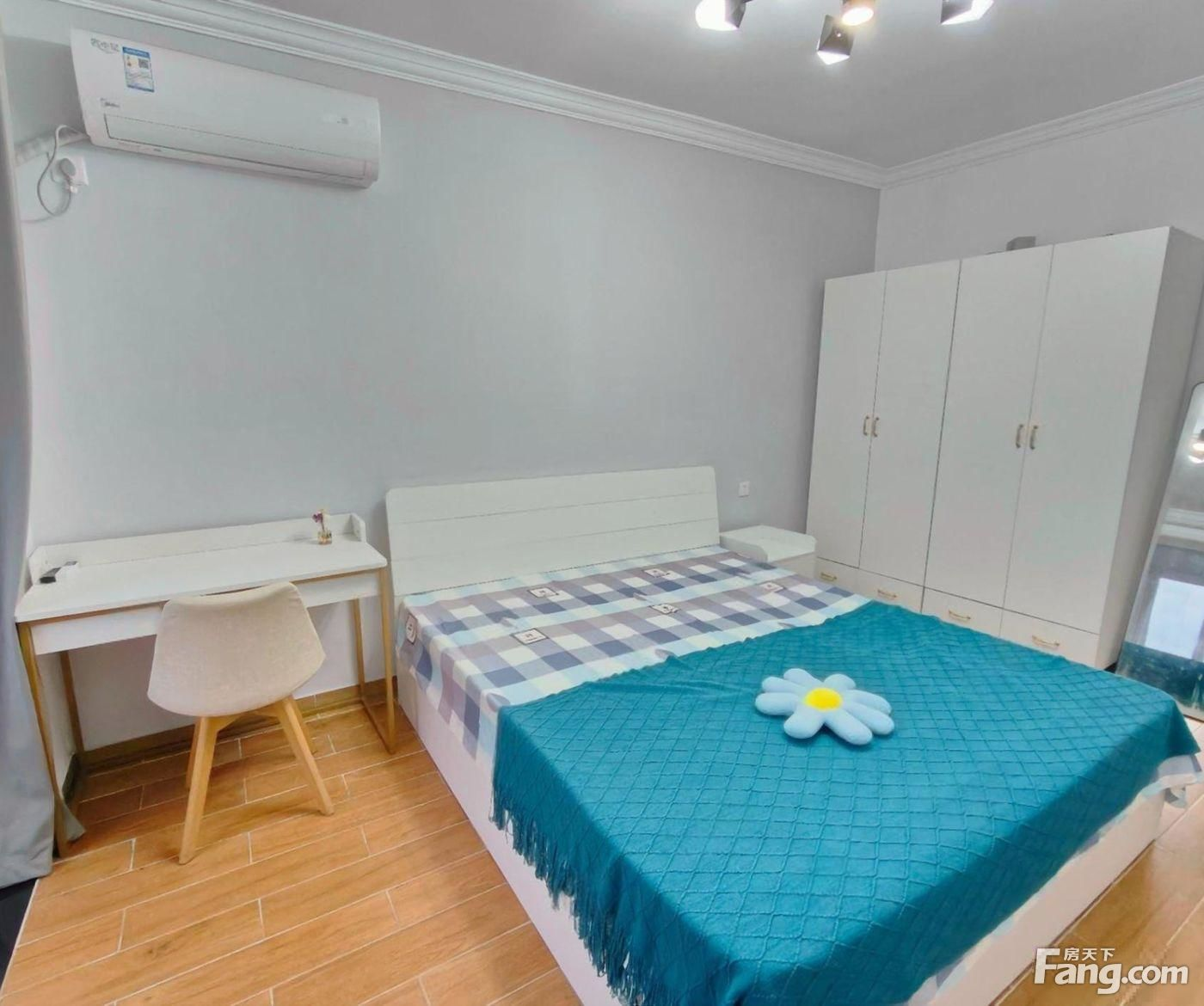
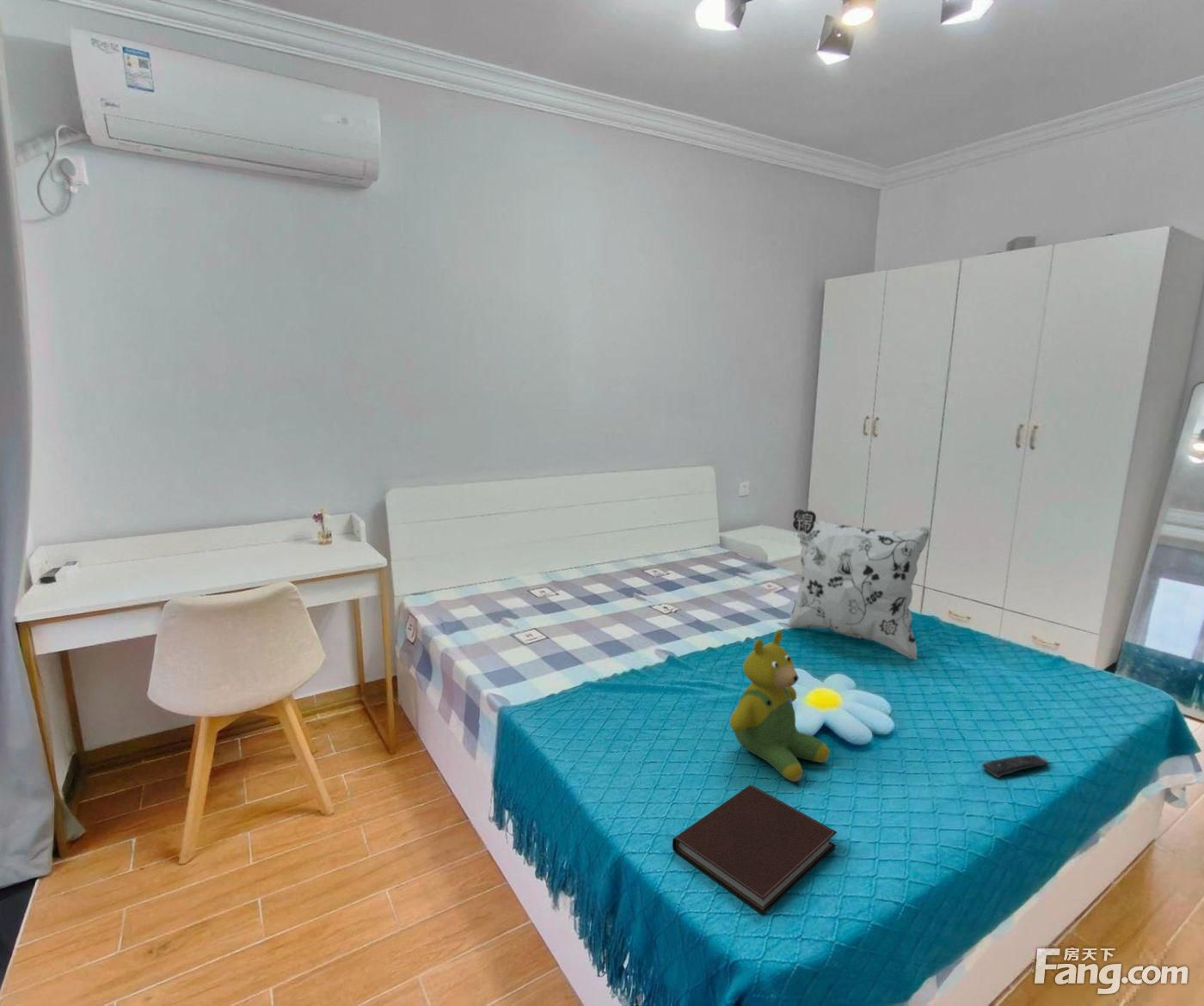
+ remote control (1017, 764)
+ teddy bear (781, 700)
+ notebook (754, 841)
+ decorative pillow (852, 580)
